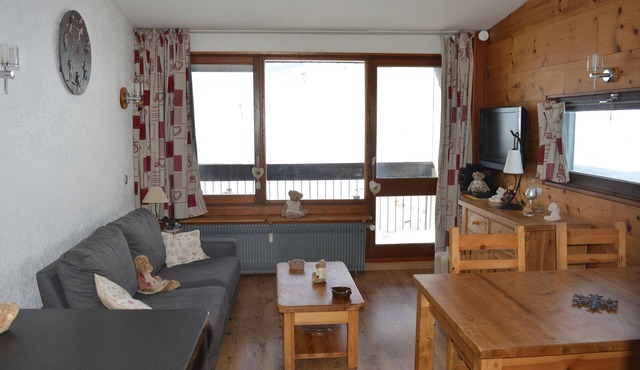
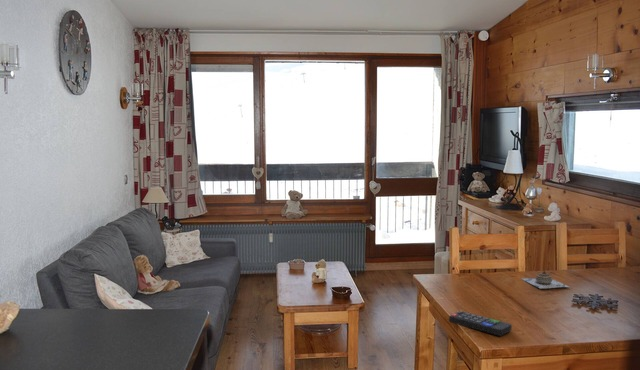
+ decorative bowl (544, 276)
+ remote control (479, 322)
